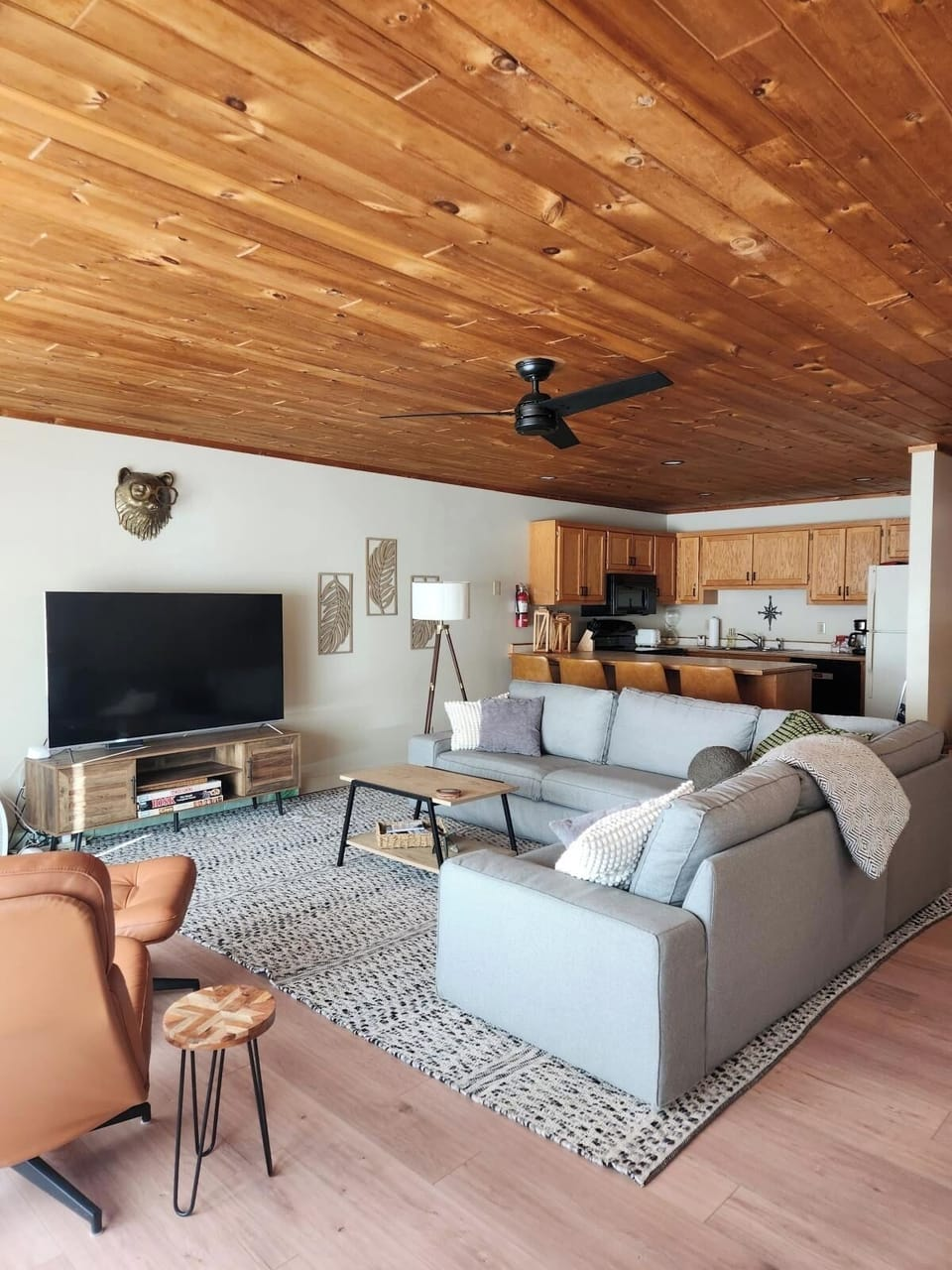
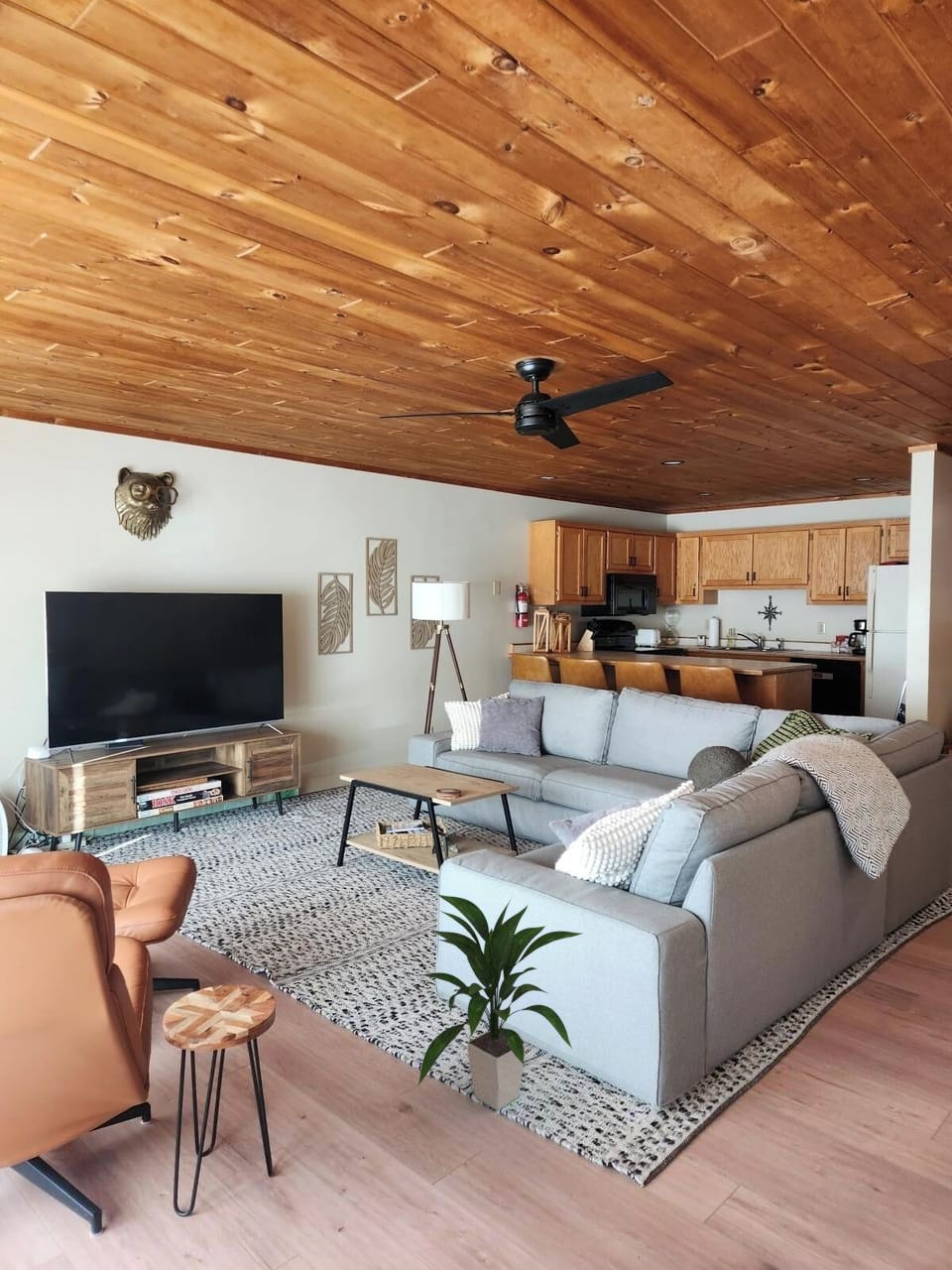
+ indoor plant (488, 994)
